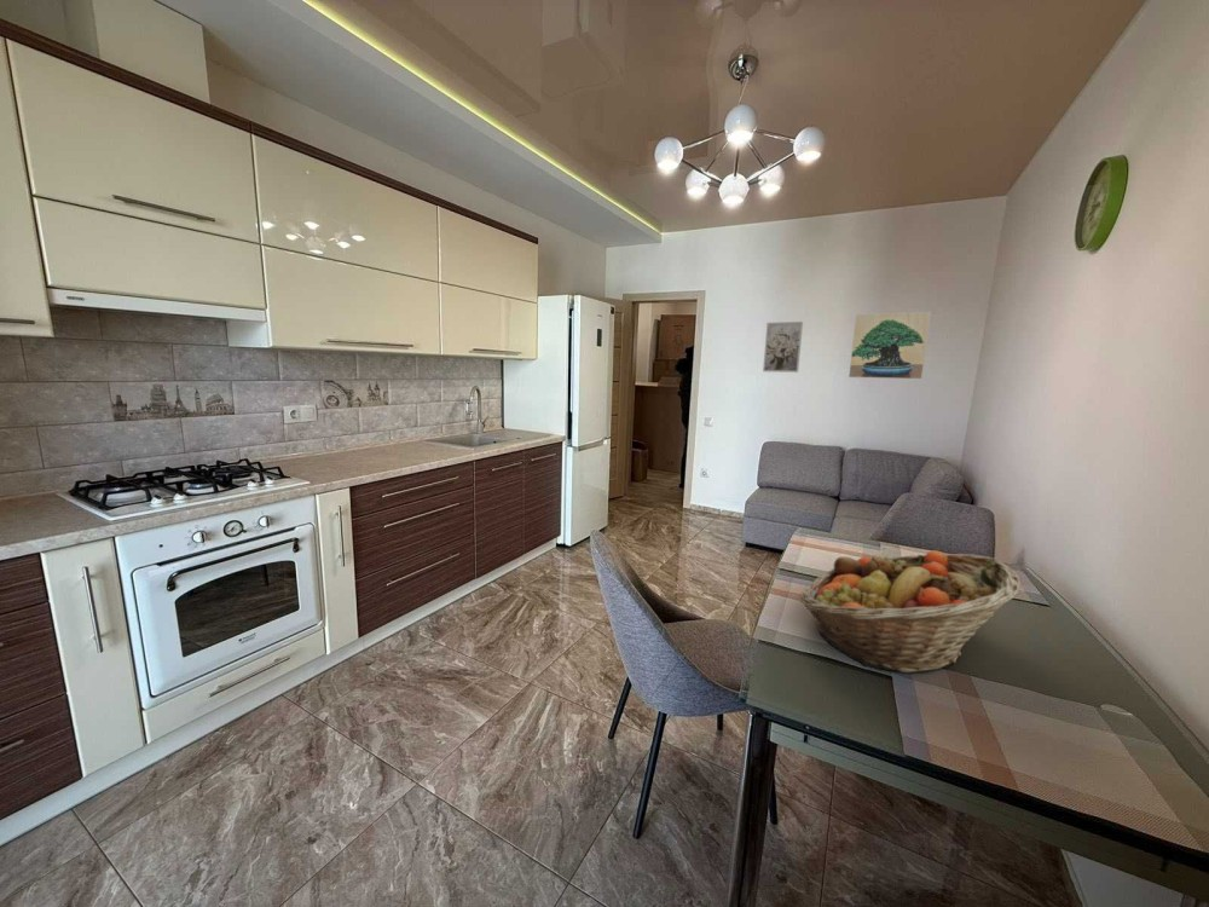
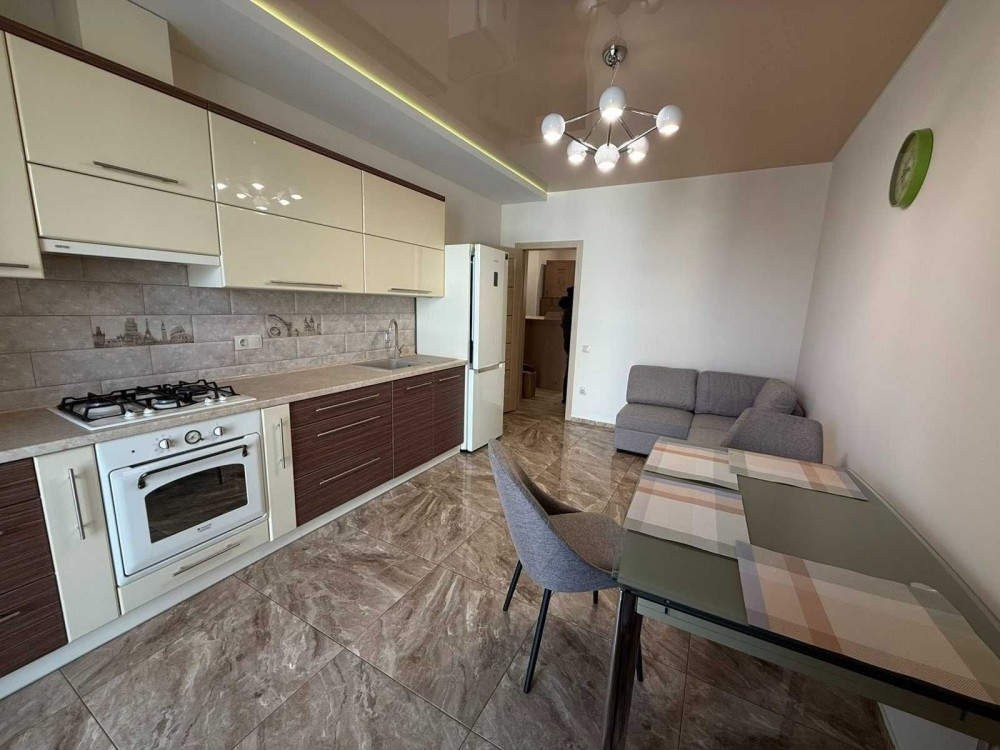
- fruit basket (901, 597)
- wall art (782, 347)
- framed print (887, 346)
